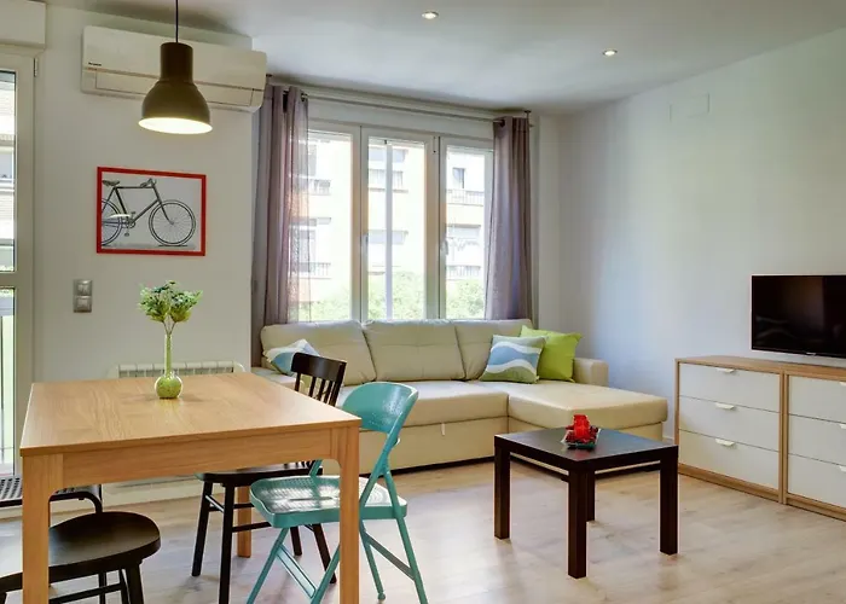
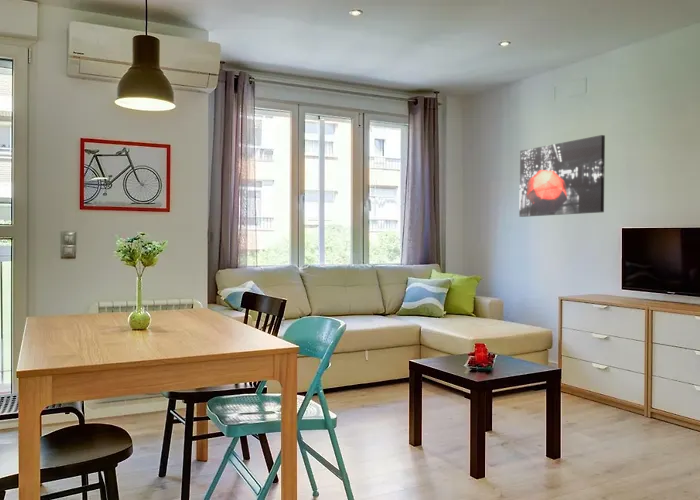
+ wall art (558, 179)
